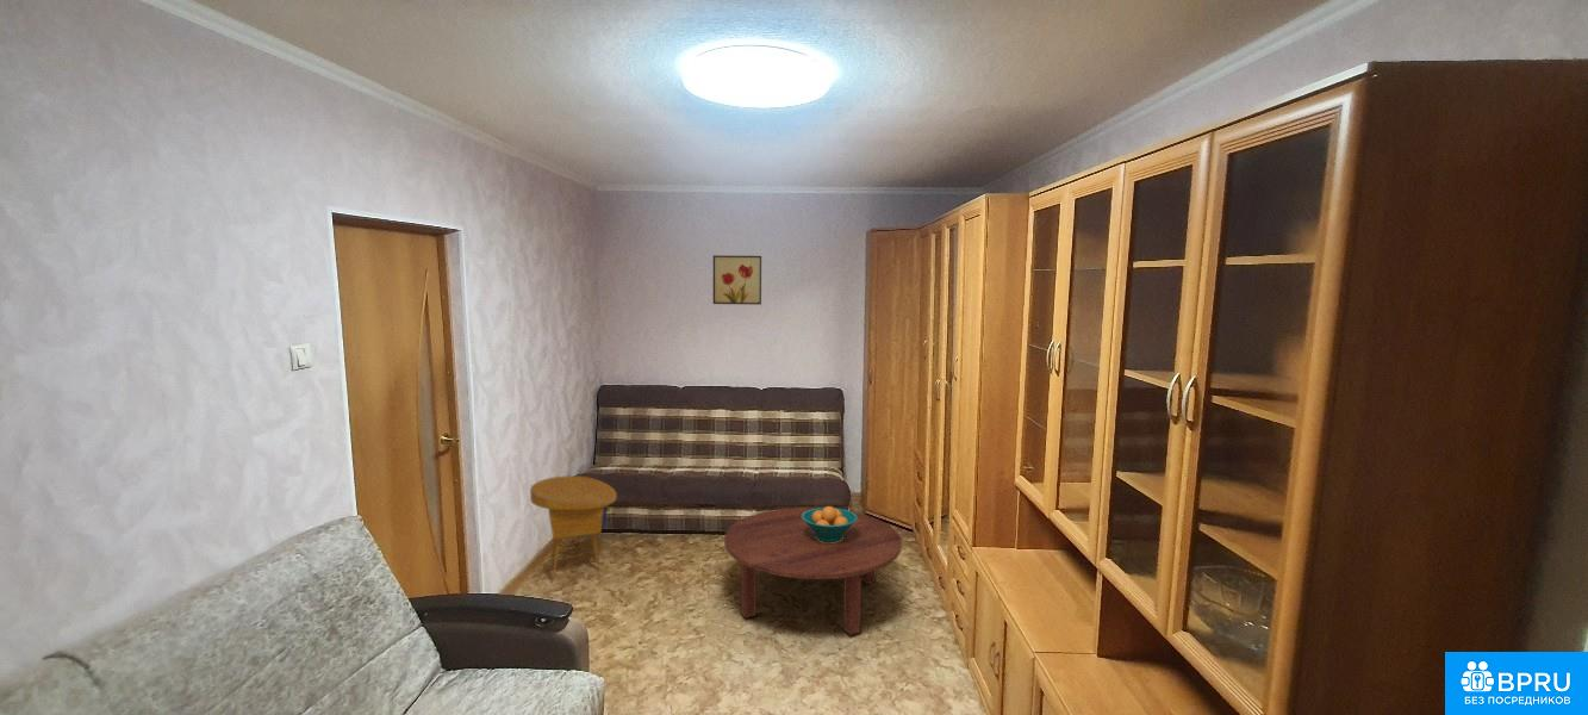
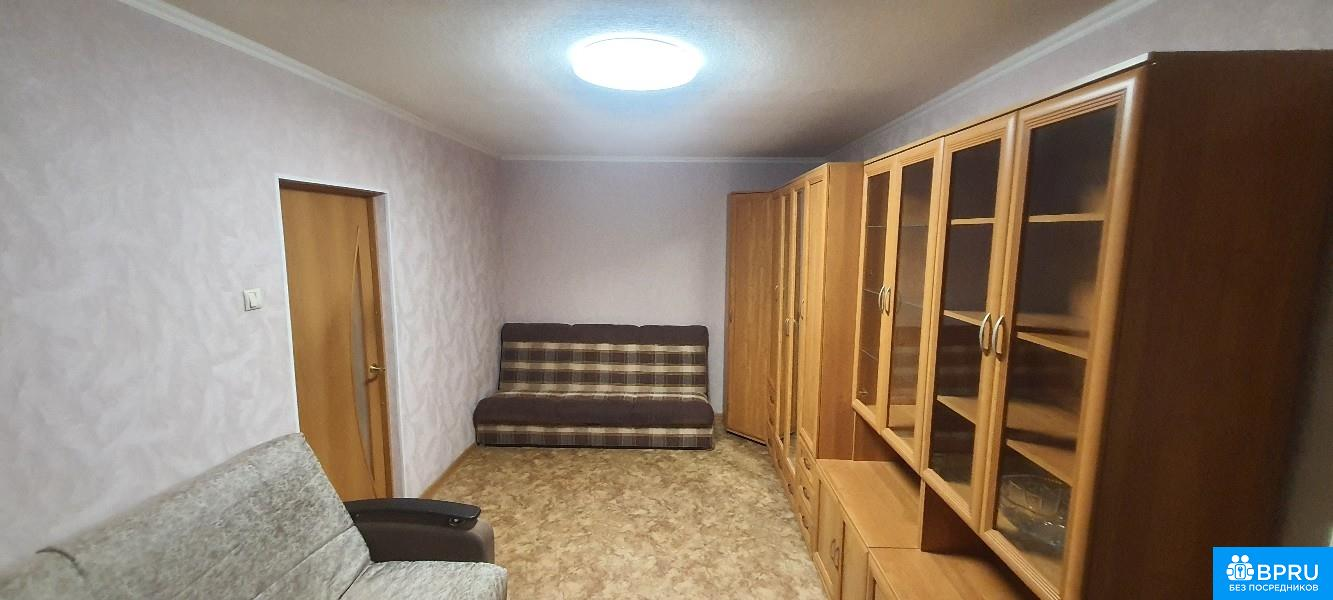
- fruit bowl (829, 521)
- wall art (736, 280)
- coffee table (811, 566)
- side table (574, 527)
